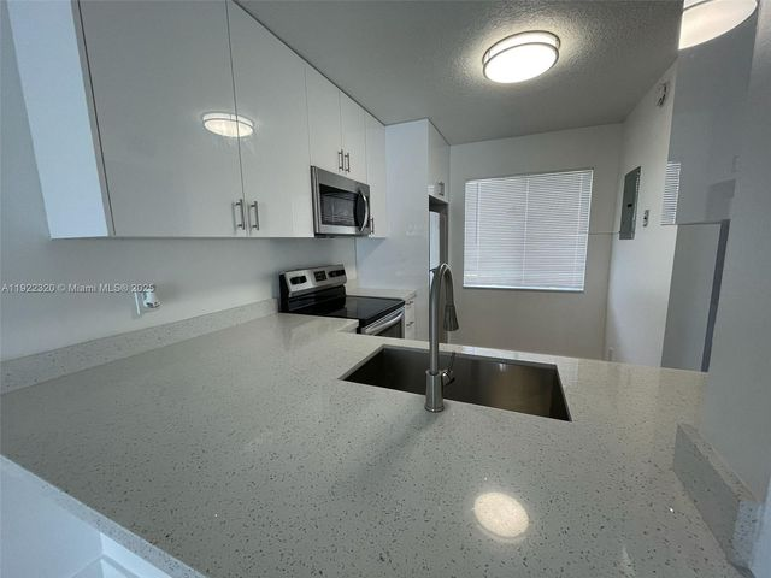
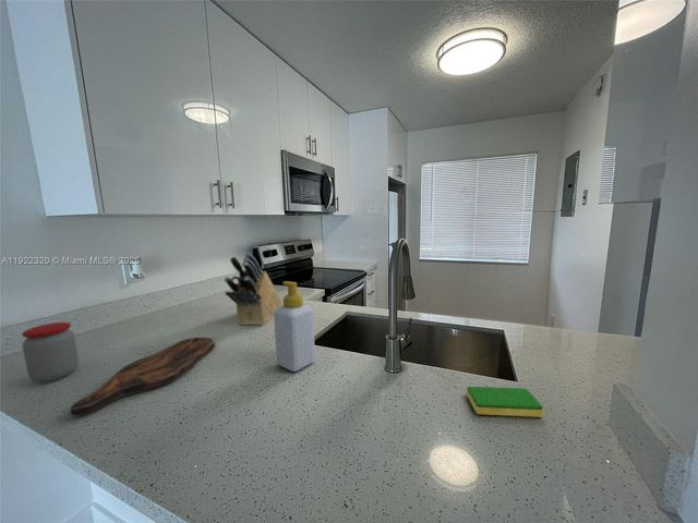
+ jar (51, 351)
+ dish sponge (502, 400)
+ knife block (255, 284)
+ cutting board (158, 367)
+ soap bottle (293, 324)
